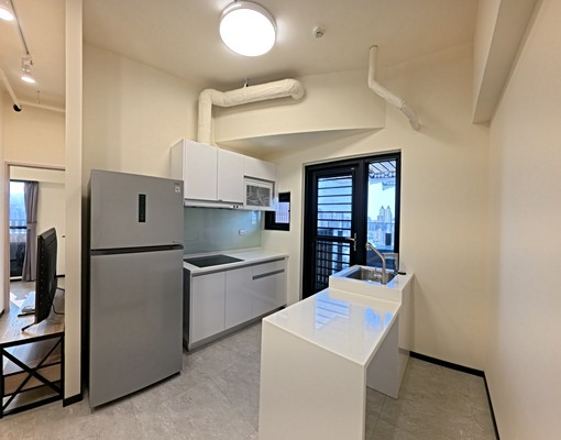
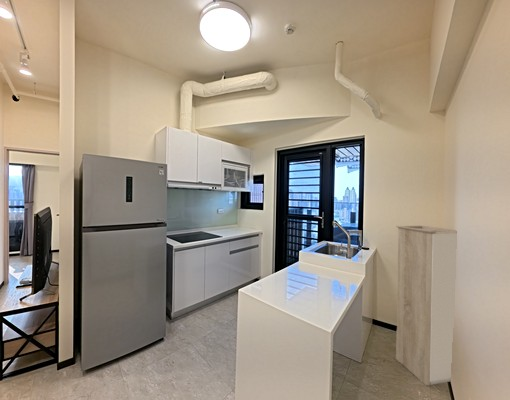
+ storage cabinet (424, 299)
